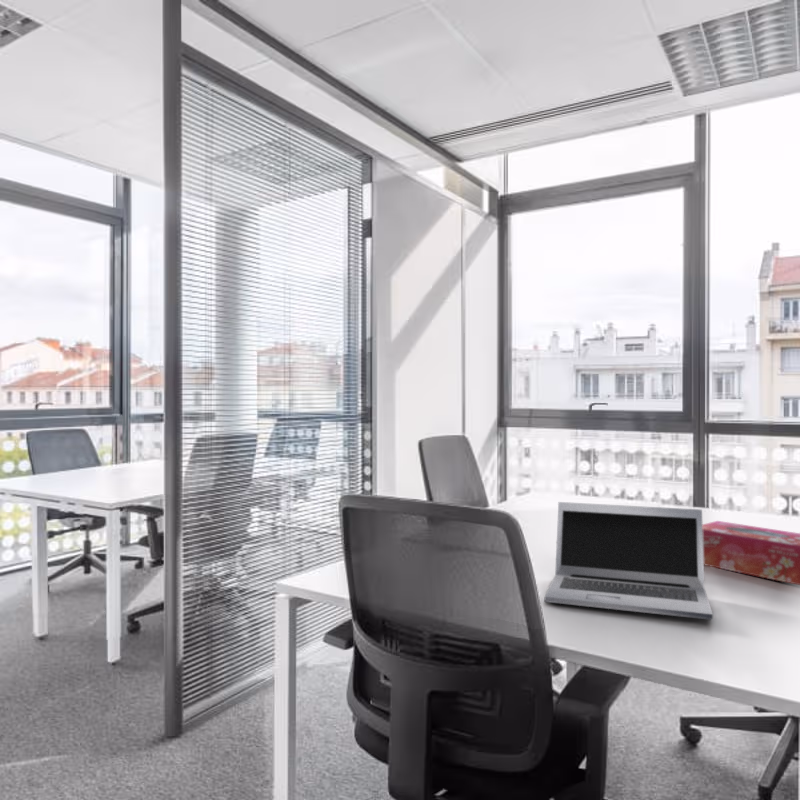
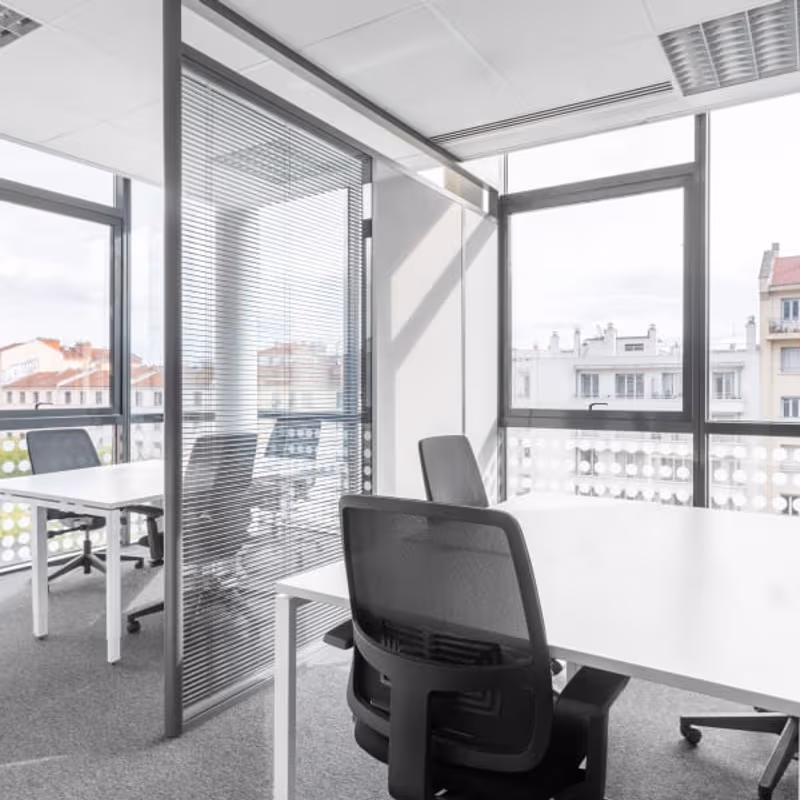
- tissue box (756, 550)
- laptop (626, 554)
